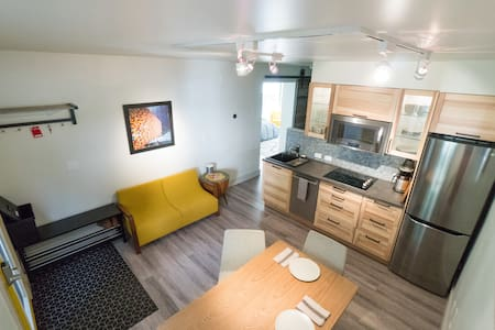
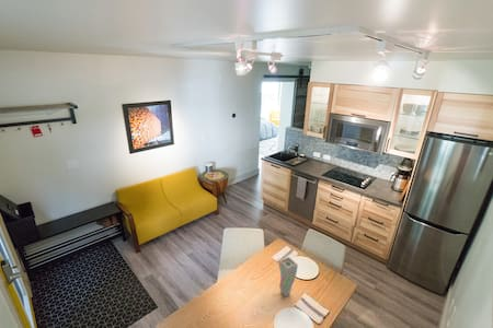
+ vase (286, 278)
